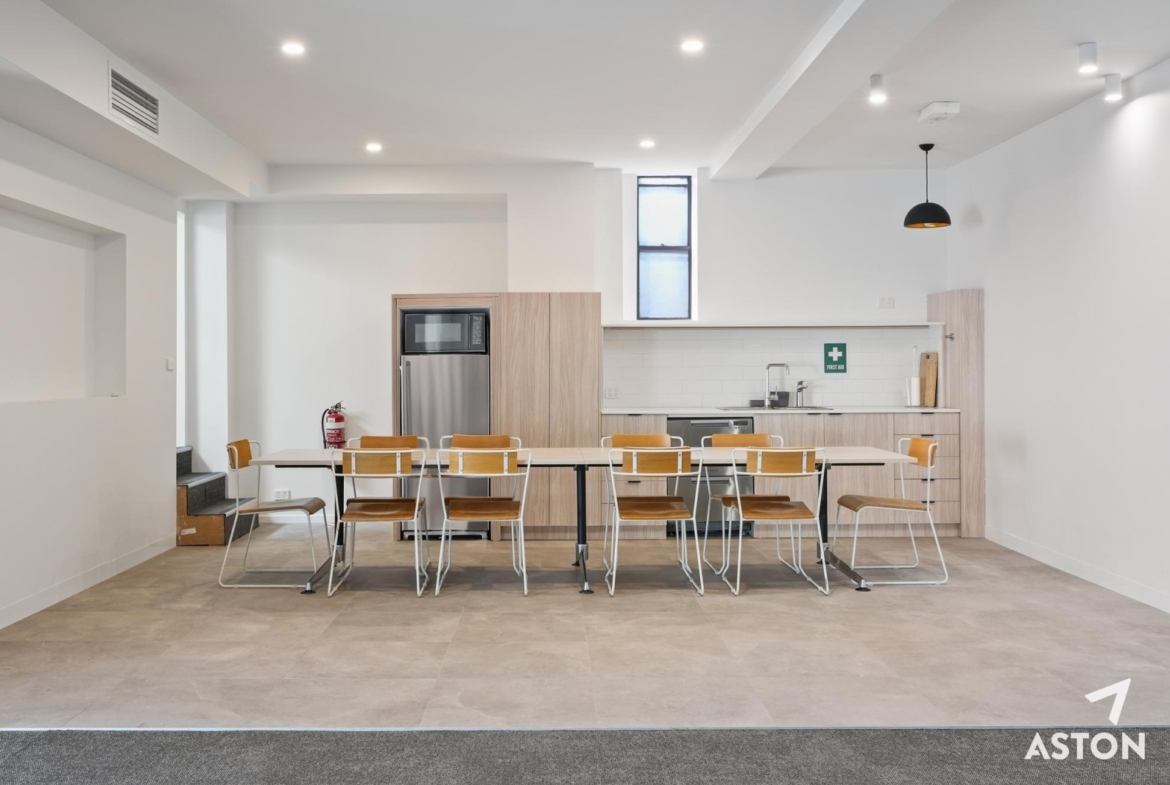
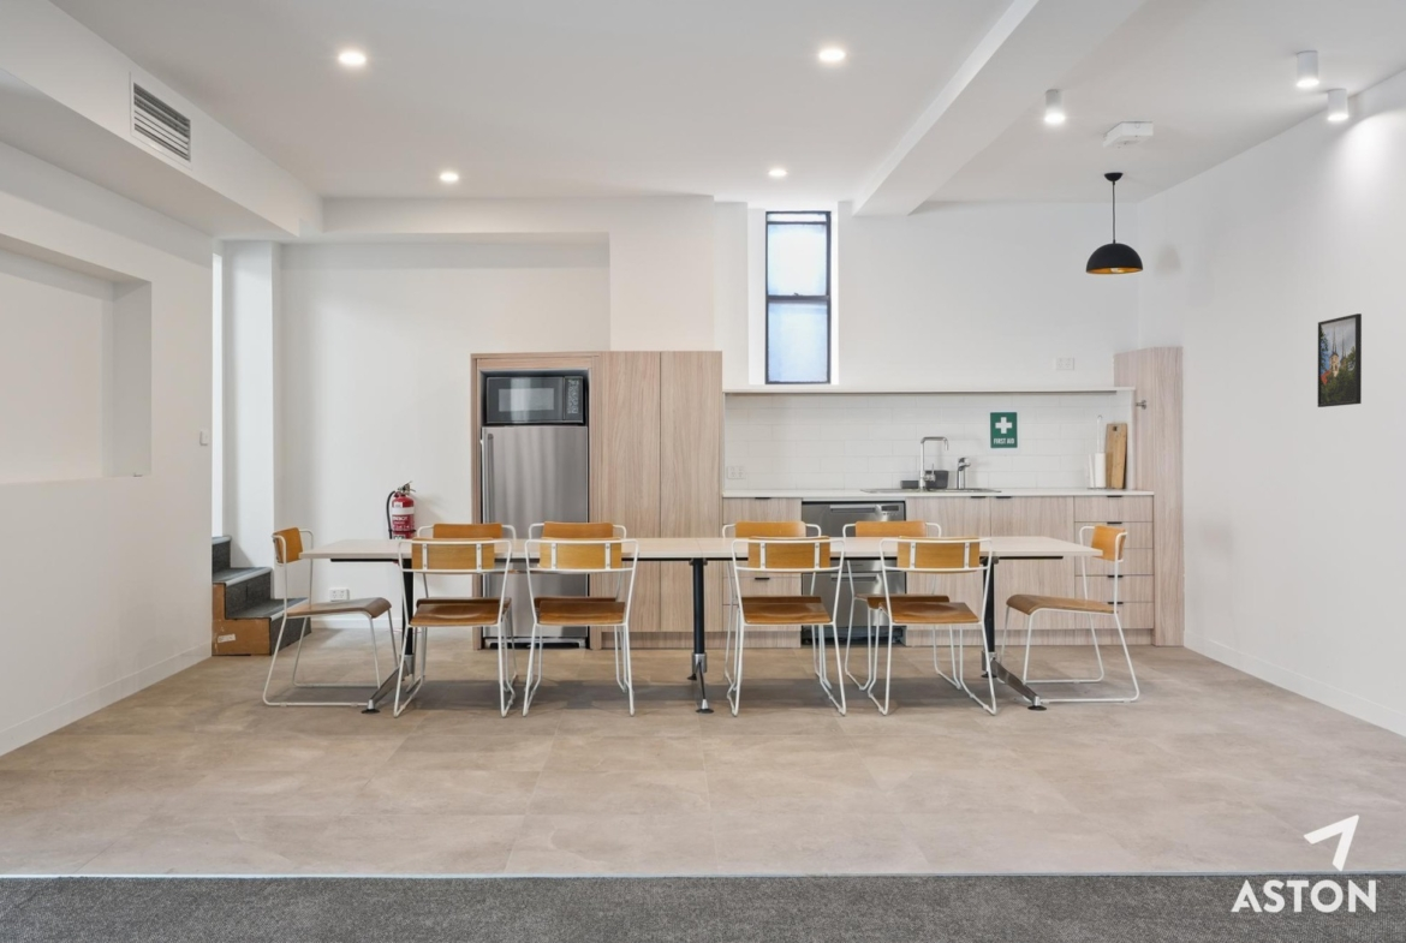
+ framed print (1339, 362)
